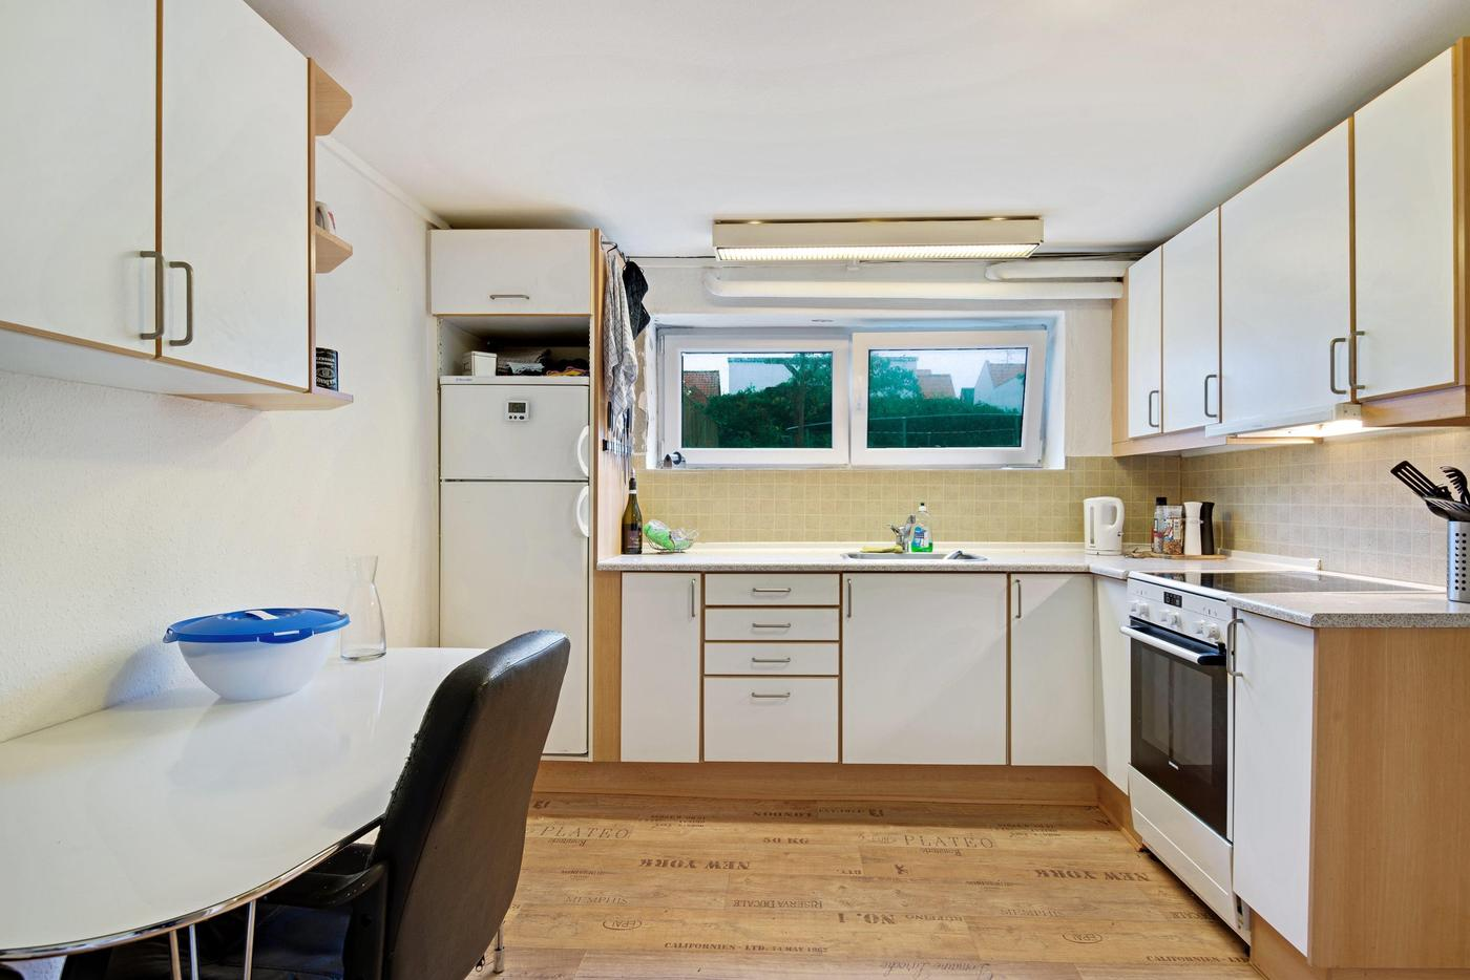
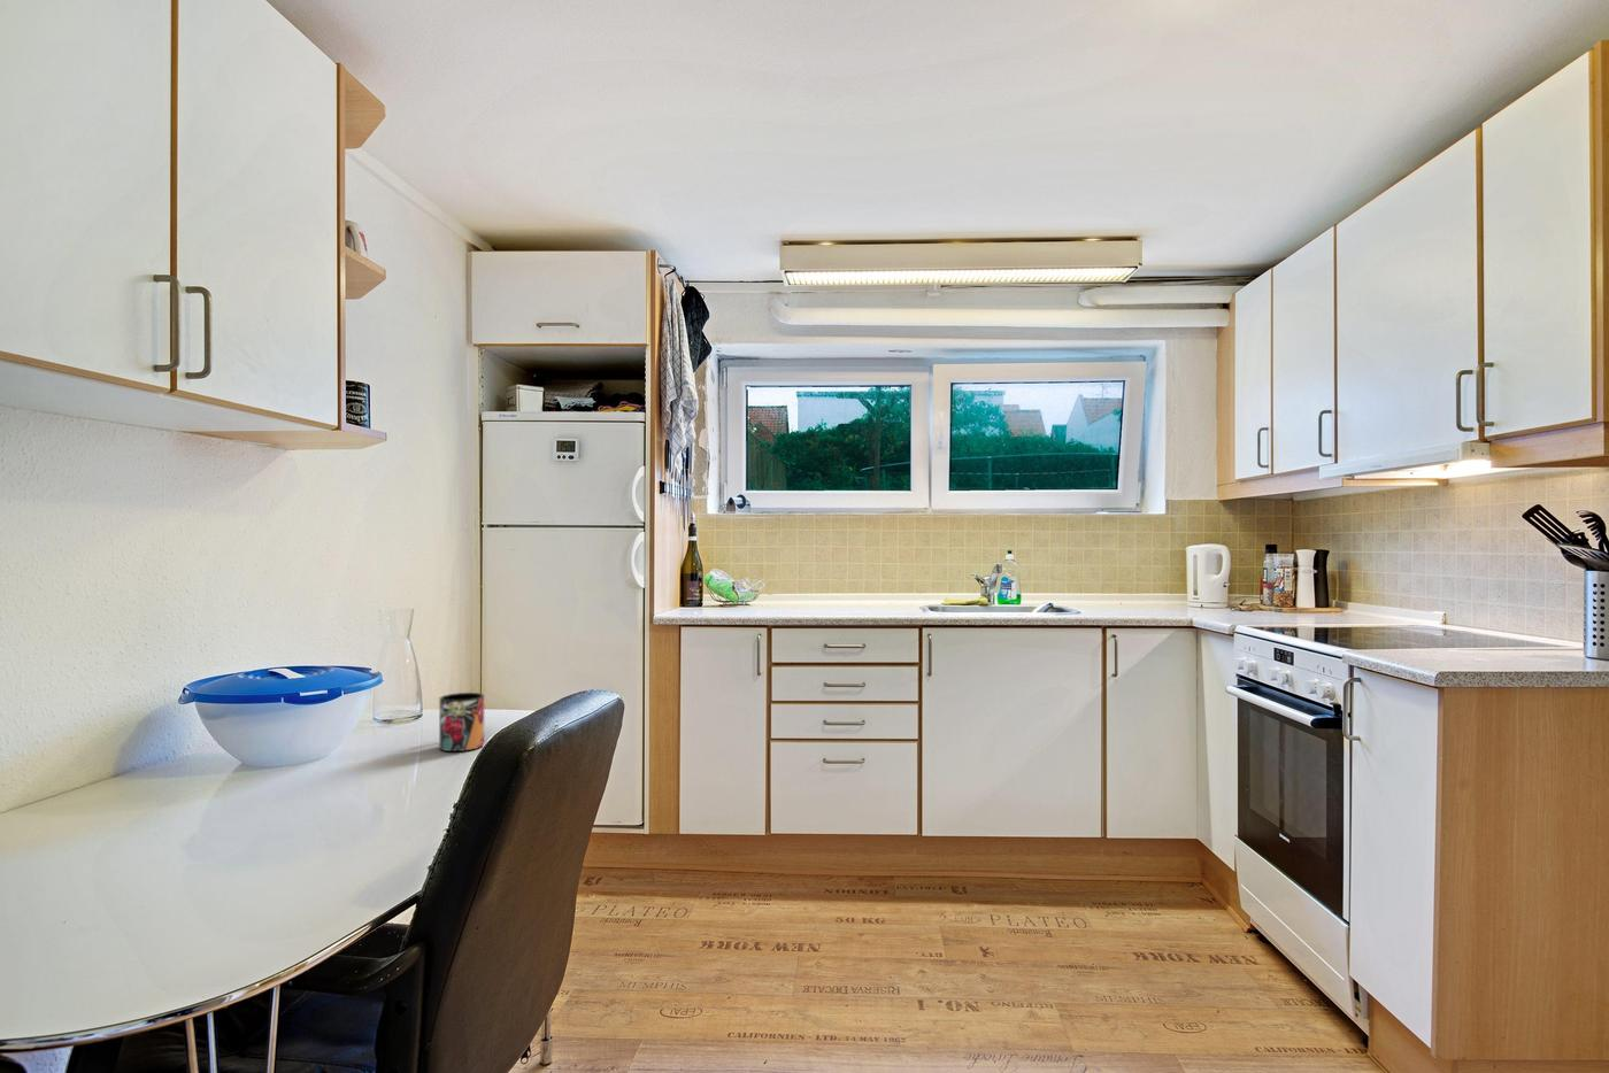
+ mug (461, 720)
